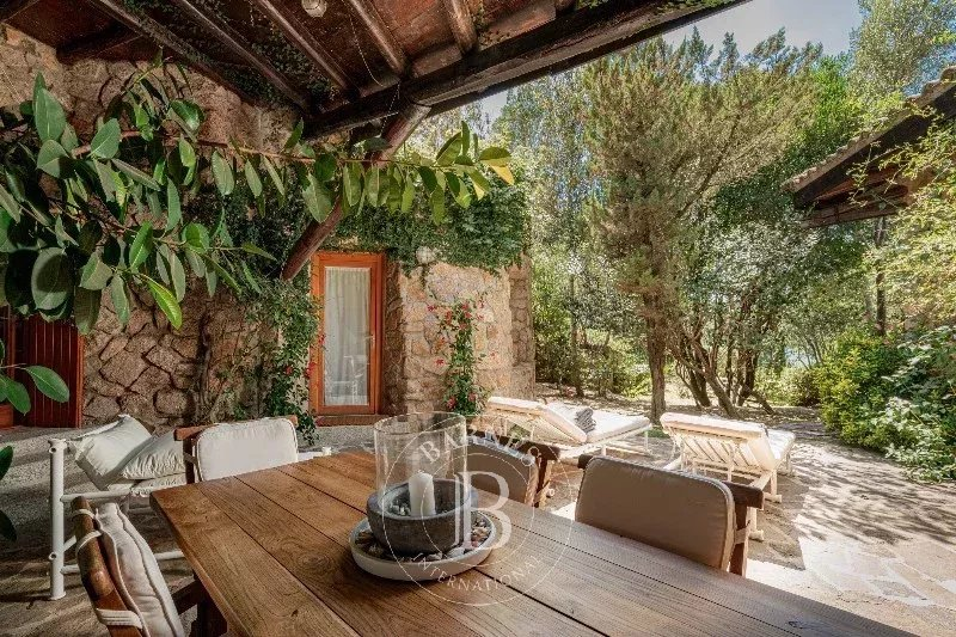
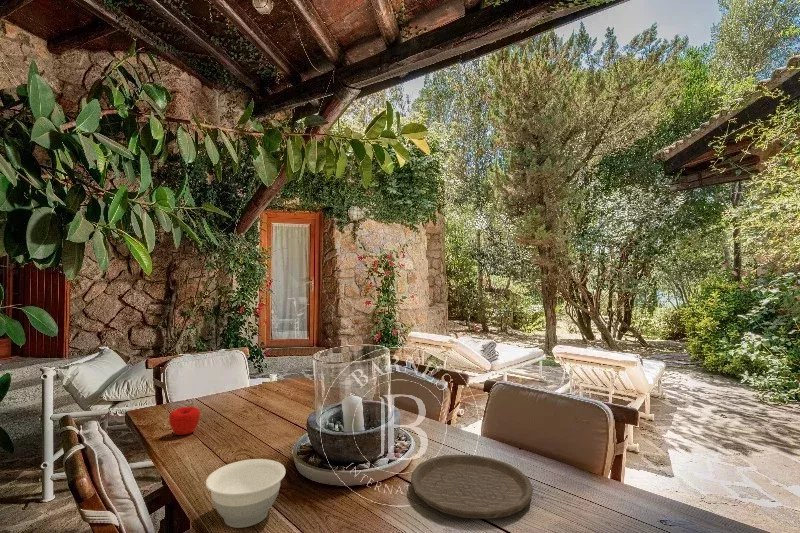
+ apple (184, 421)
+ plate (470, 484)
+ bowl (246, 495)
